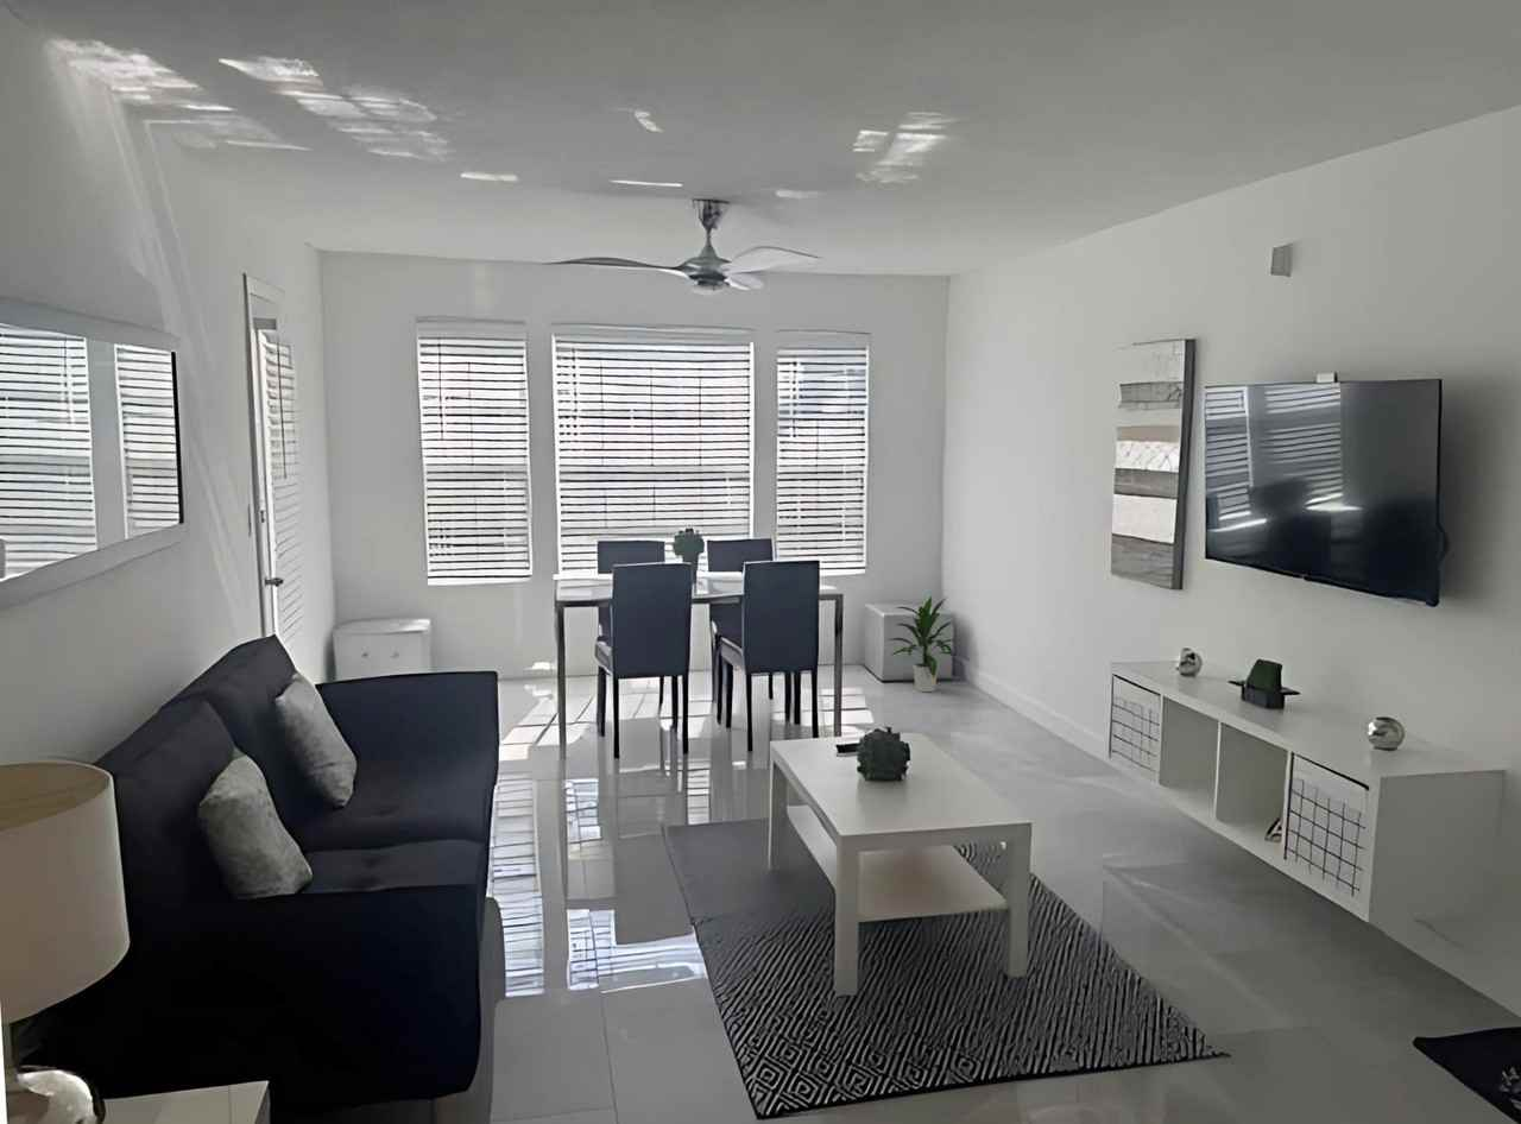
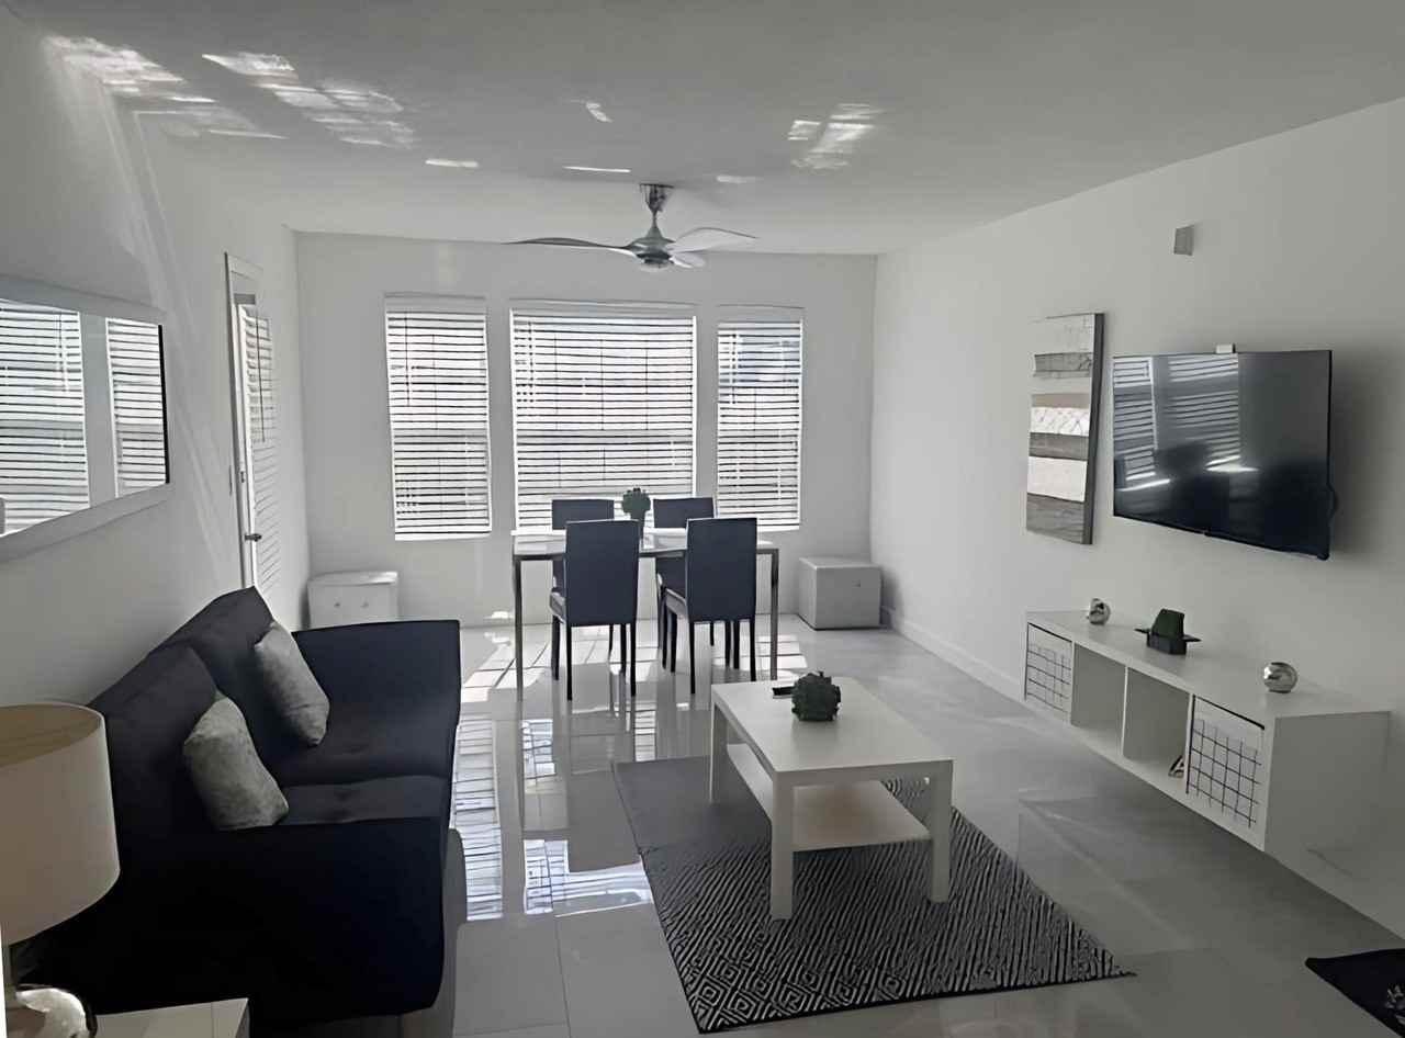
- indoor plant (924, 643)
